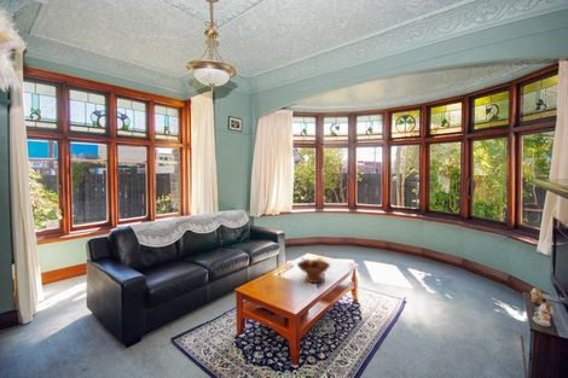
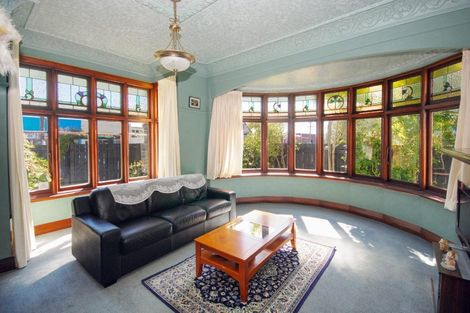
- fruit bowl (313, 269)
